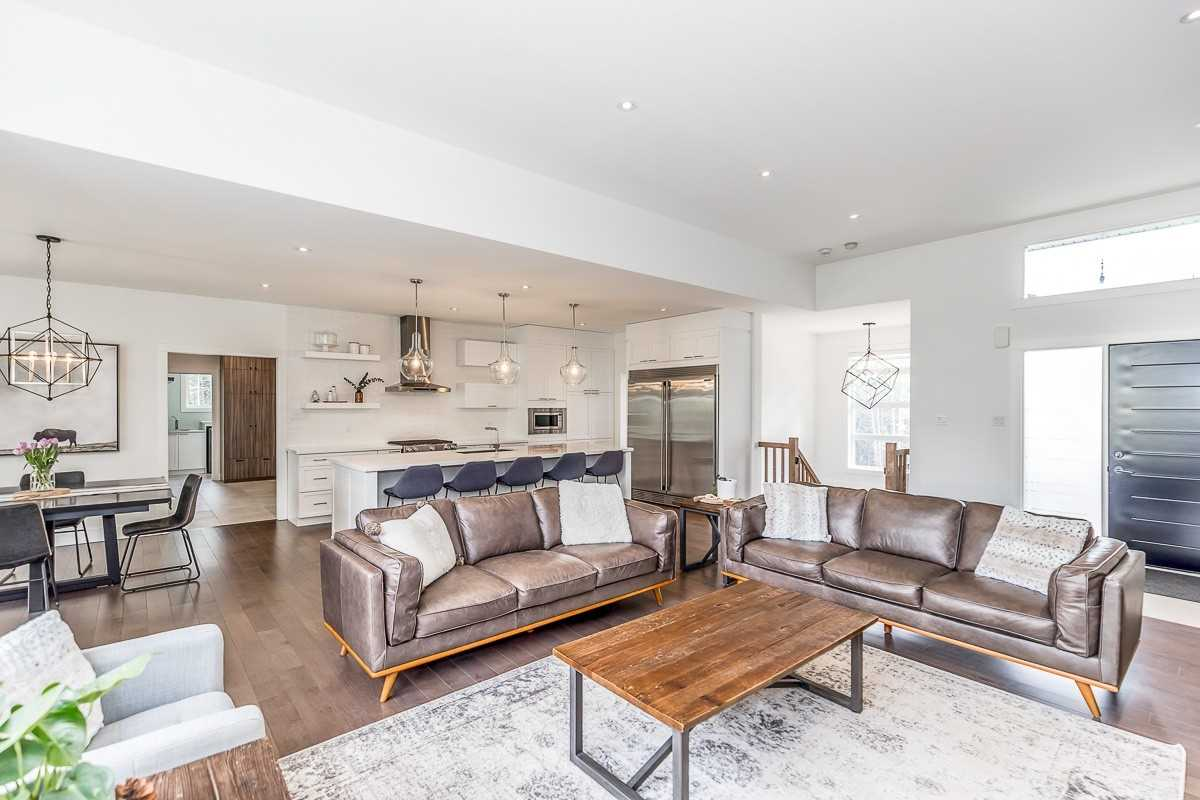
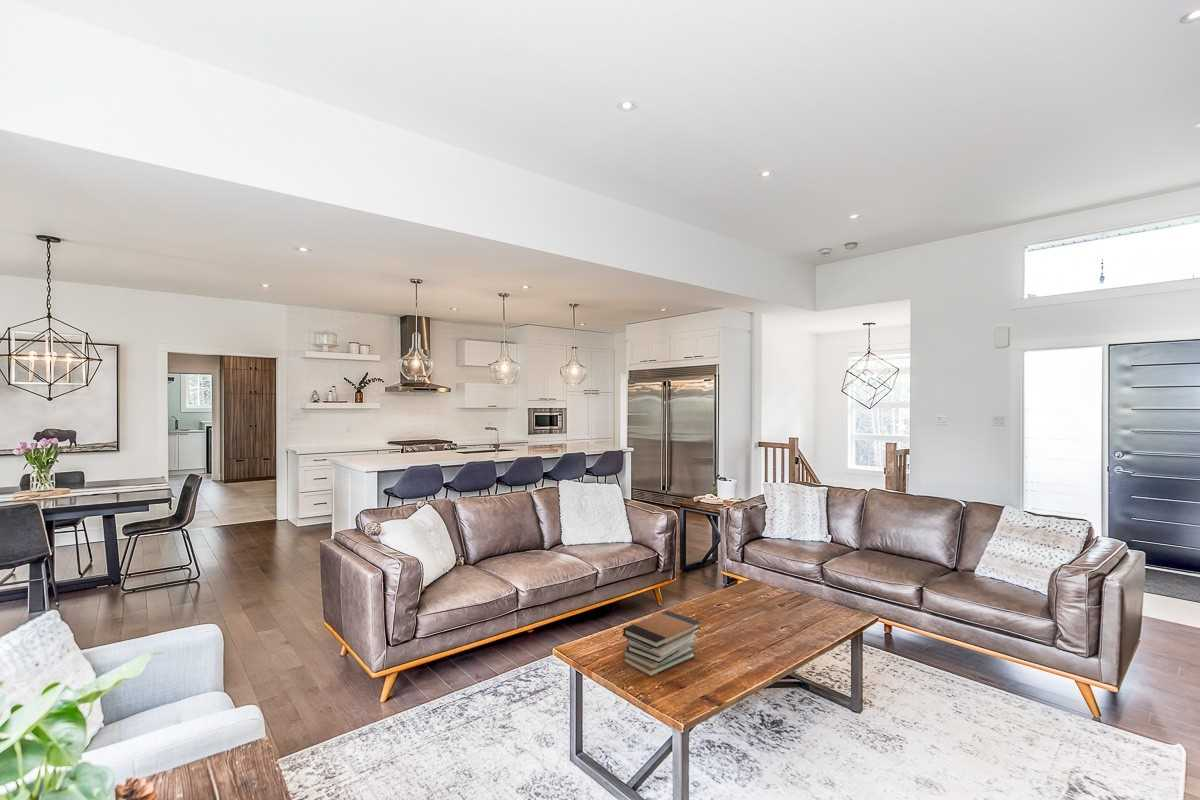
+ book stack (661, 641)
